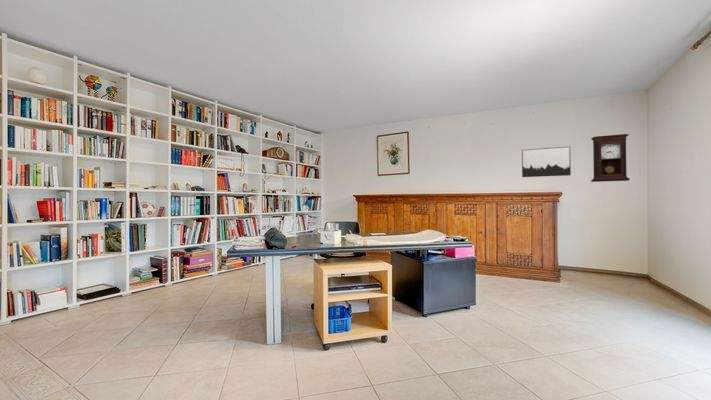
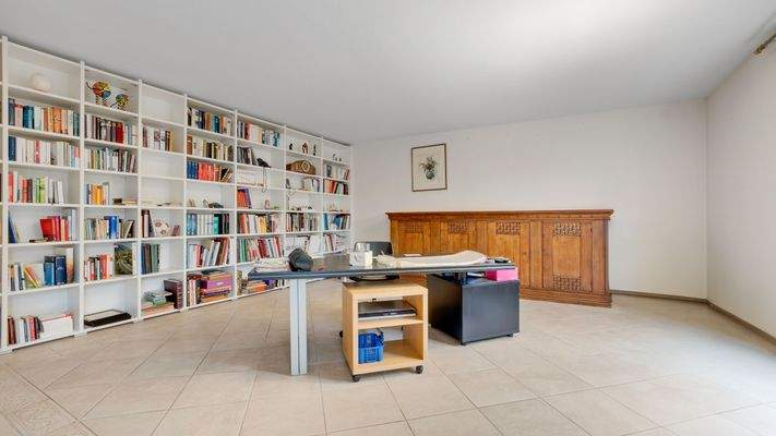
- wall art (545, 162)
- pendulum clock (609, 158)
